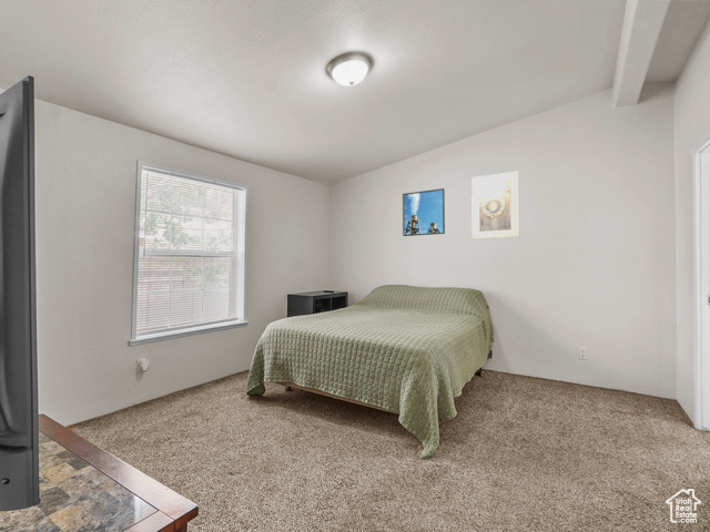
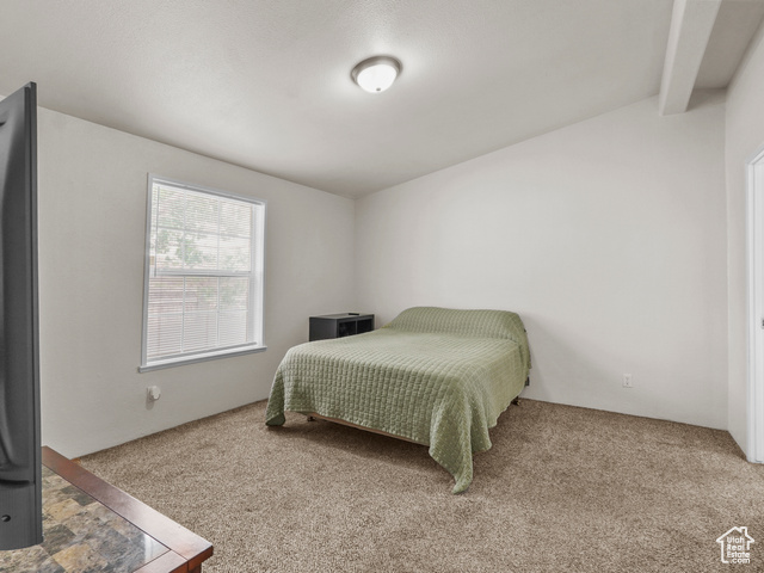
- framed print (495, 206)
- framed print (423, 213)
